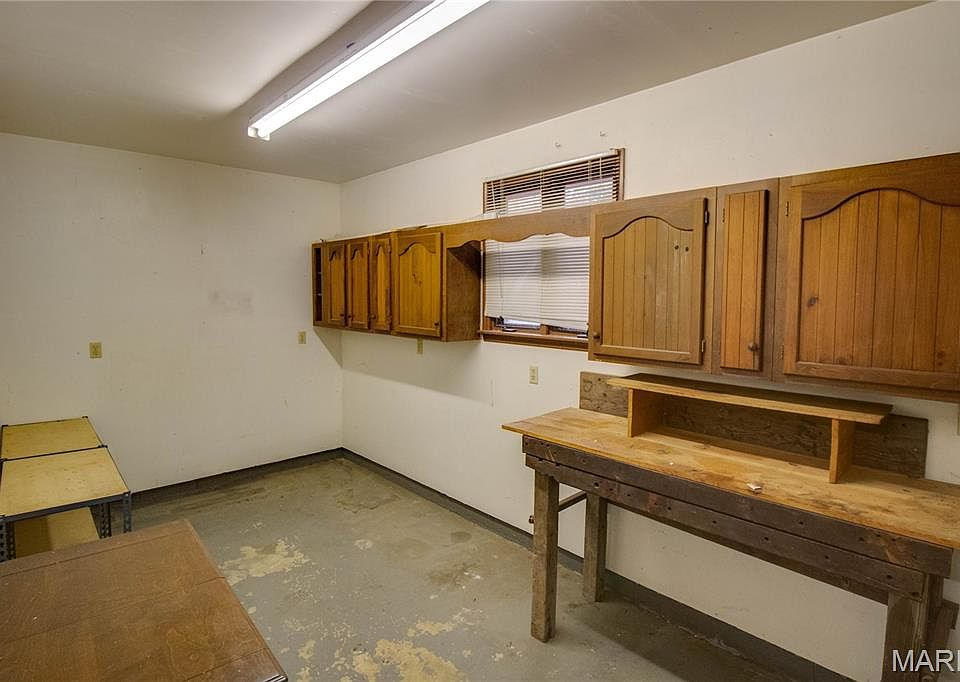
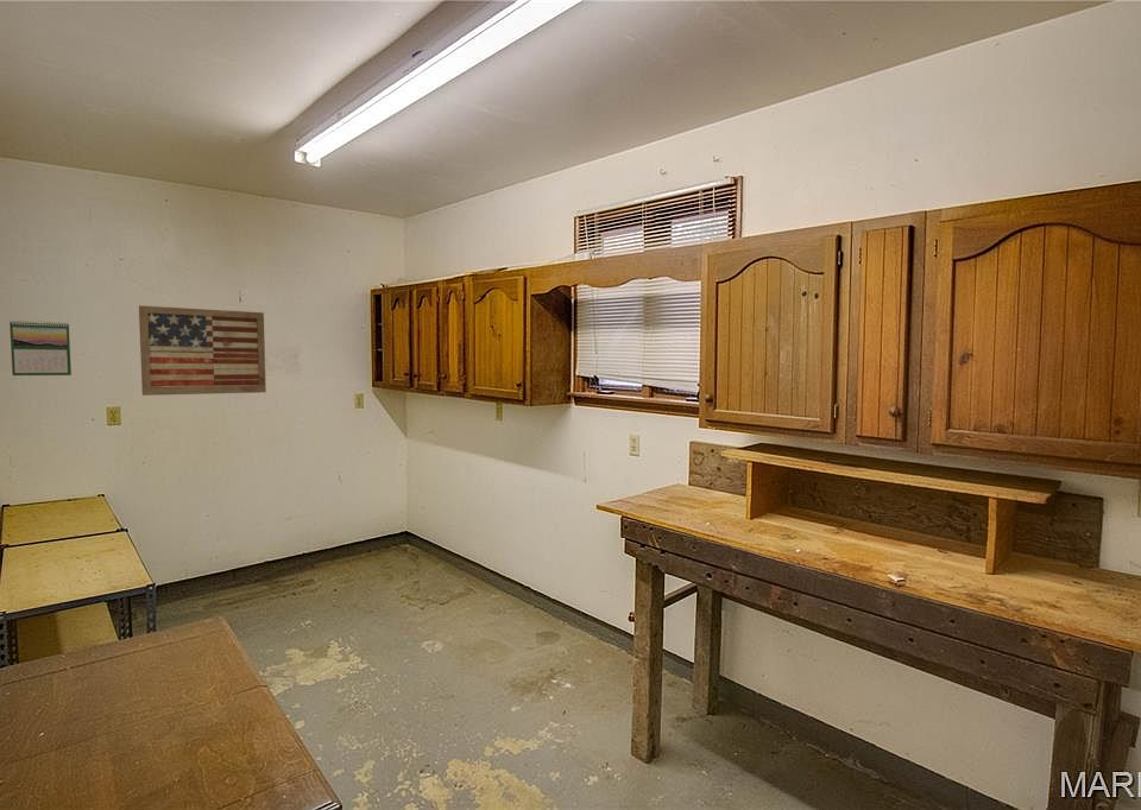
+ wall art (206, 352)
+ calendar (40, 348)
